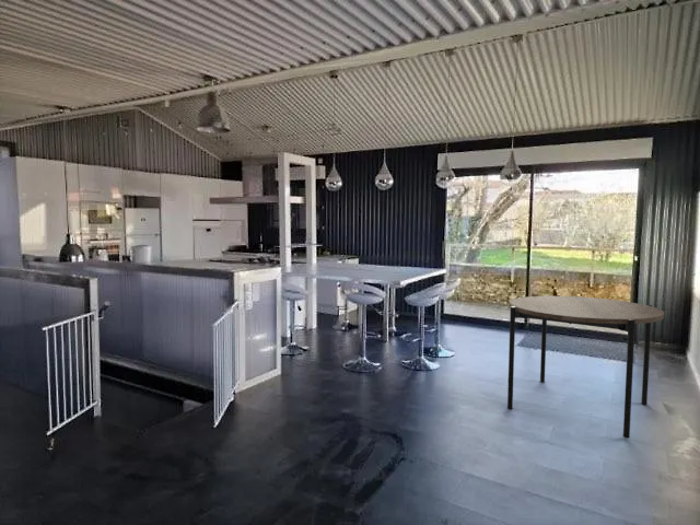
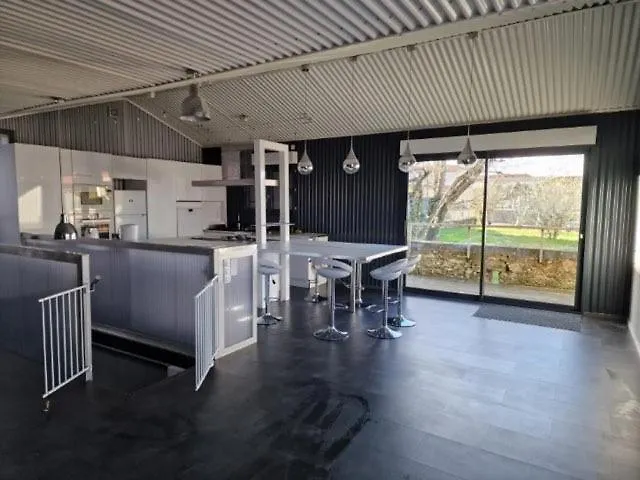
- dining table (586, 325)
